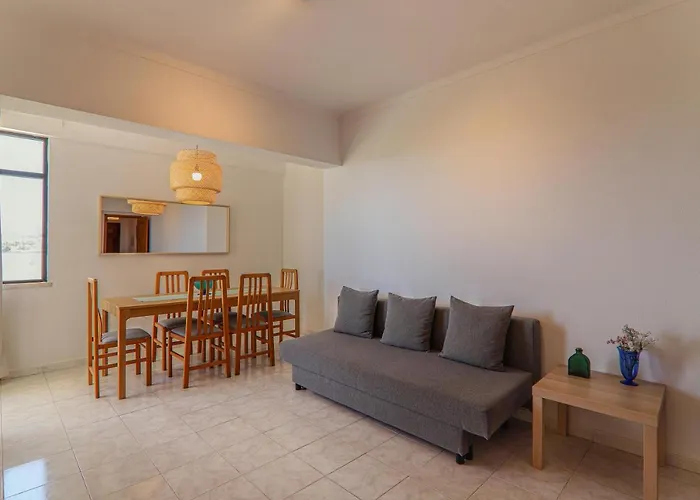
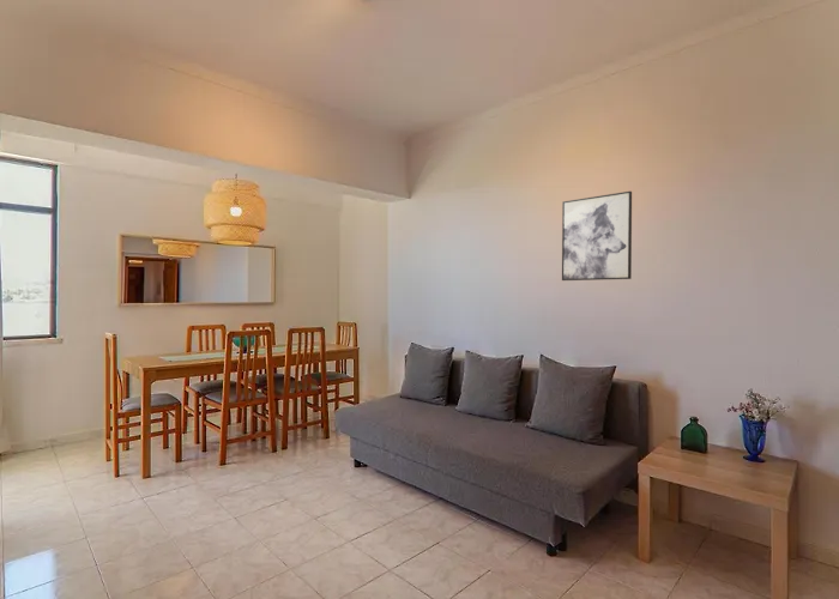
+ wall art (594, 238)
